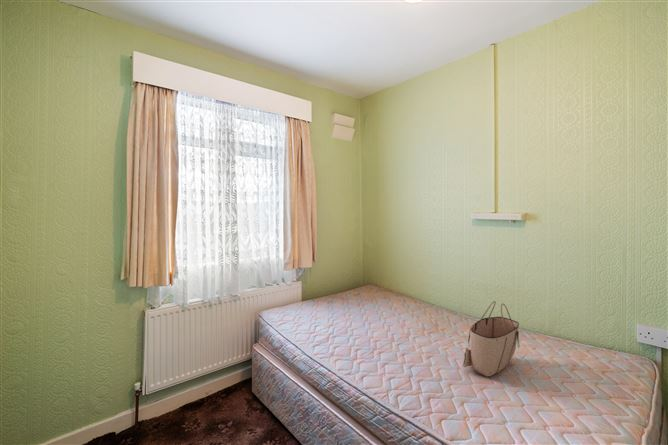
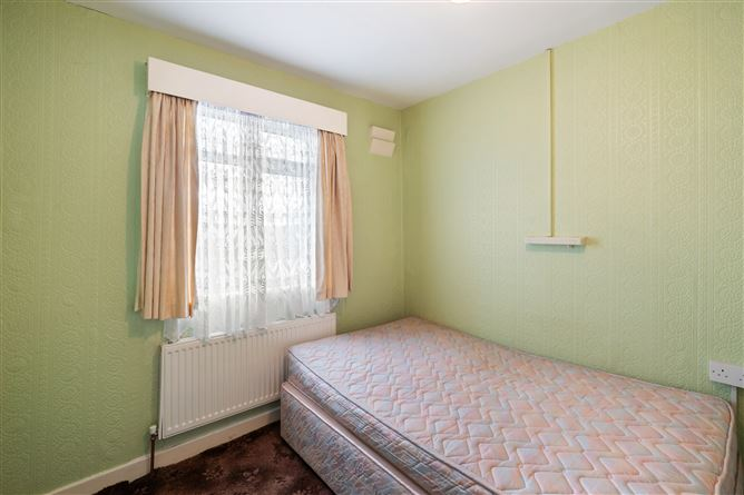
- tote bag (494, 334)
